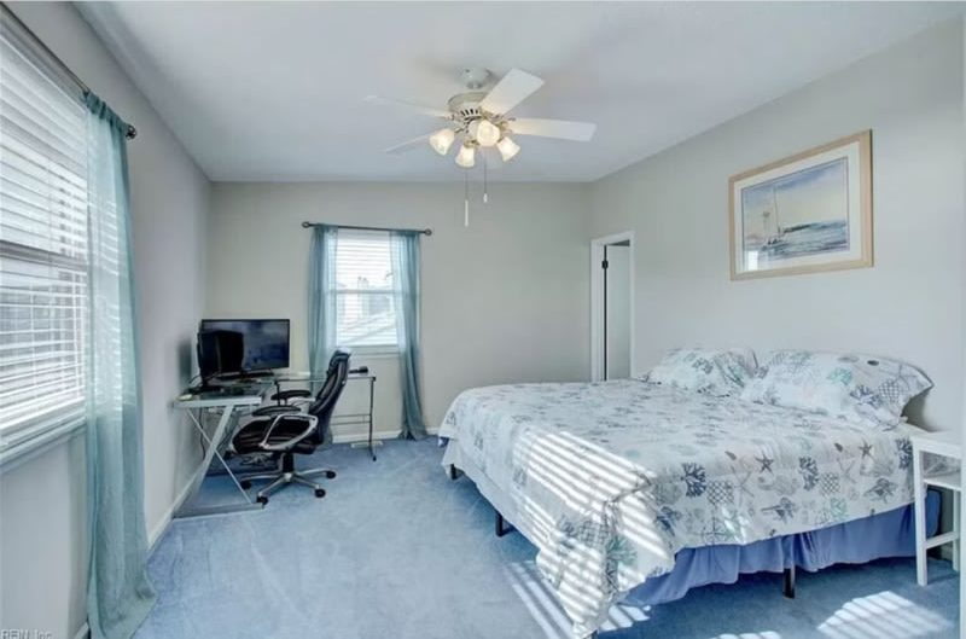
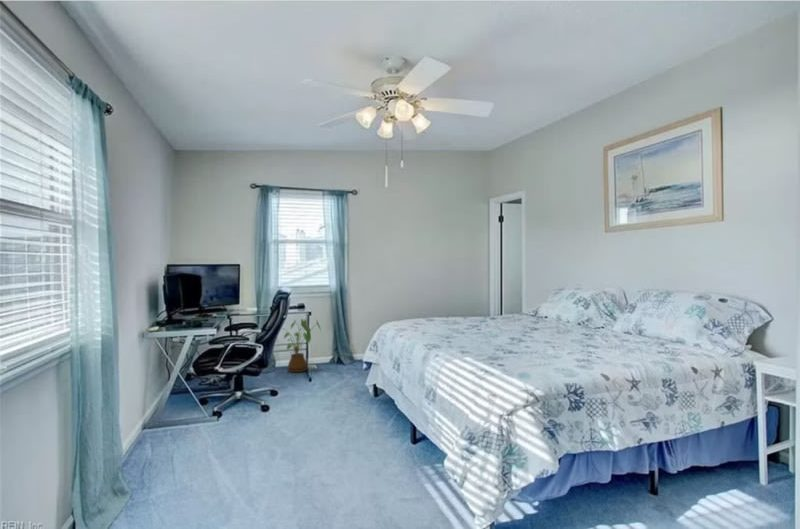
+ house plant (300, 344)
